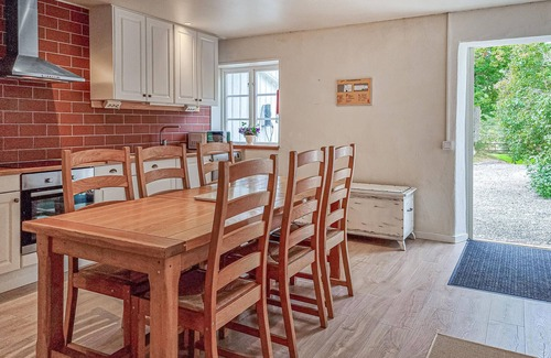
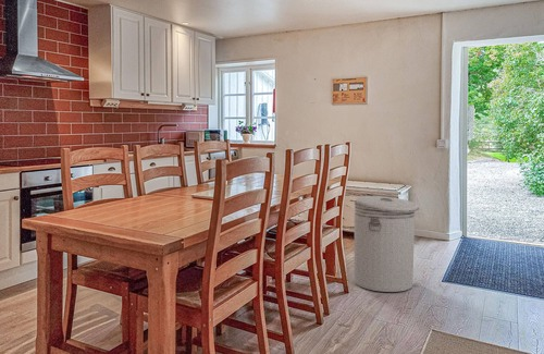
+ can (385, 241)
